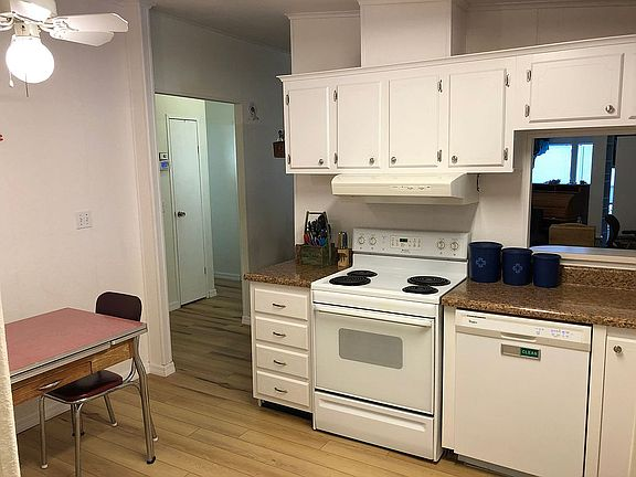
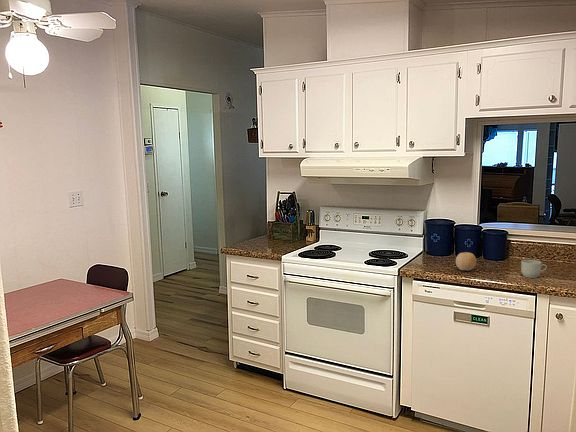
+ fruit (465, 261)
+ mug (533, 269)
